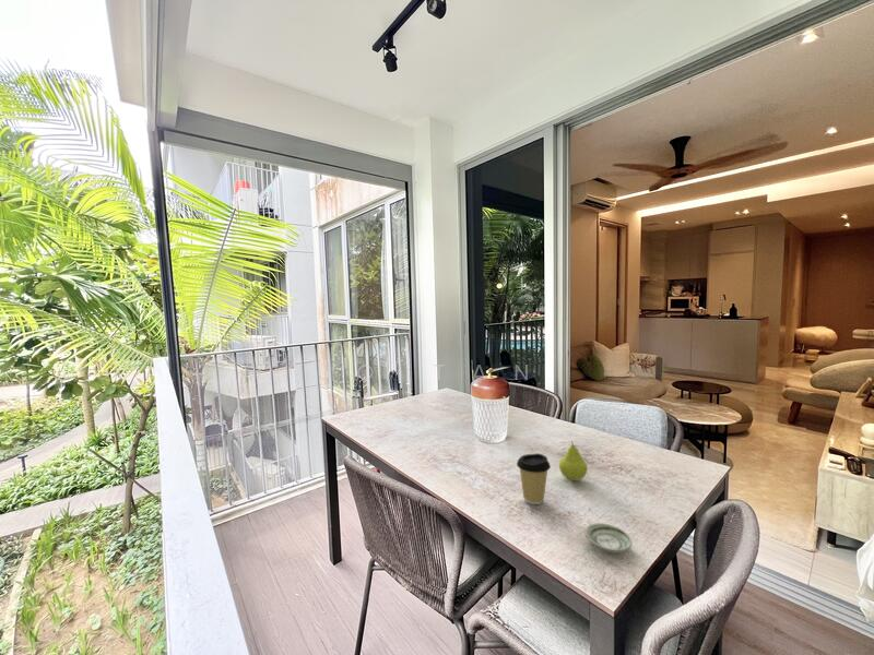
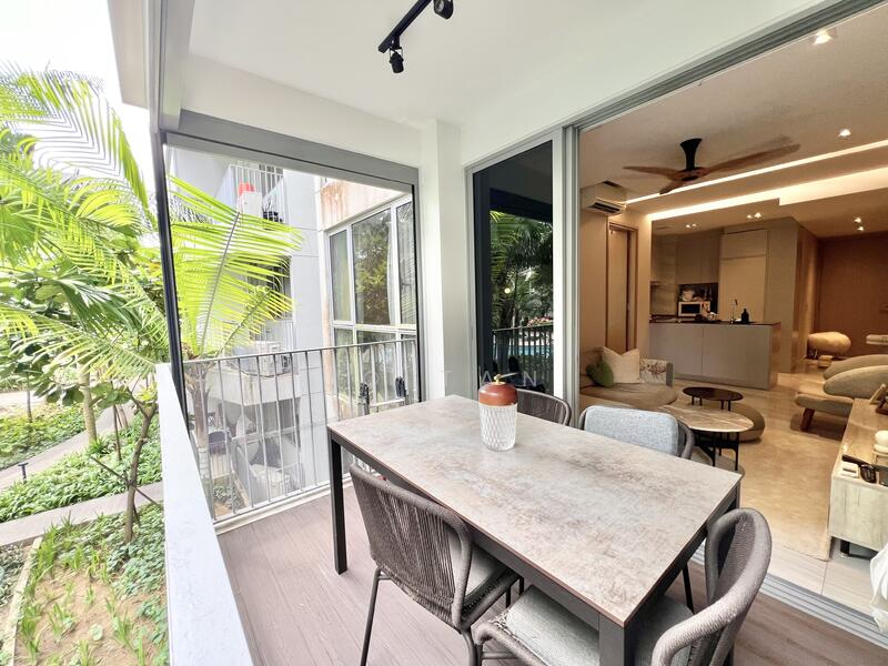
- saucer (607, 540)
- fruit (572, 460)
- coffee cup (533, 478)
